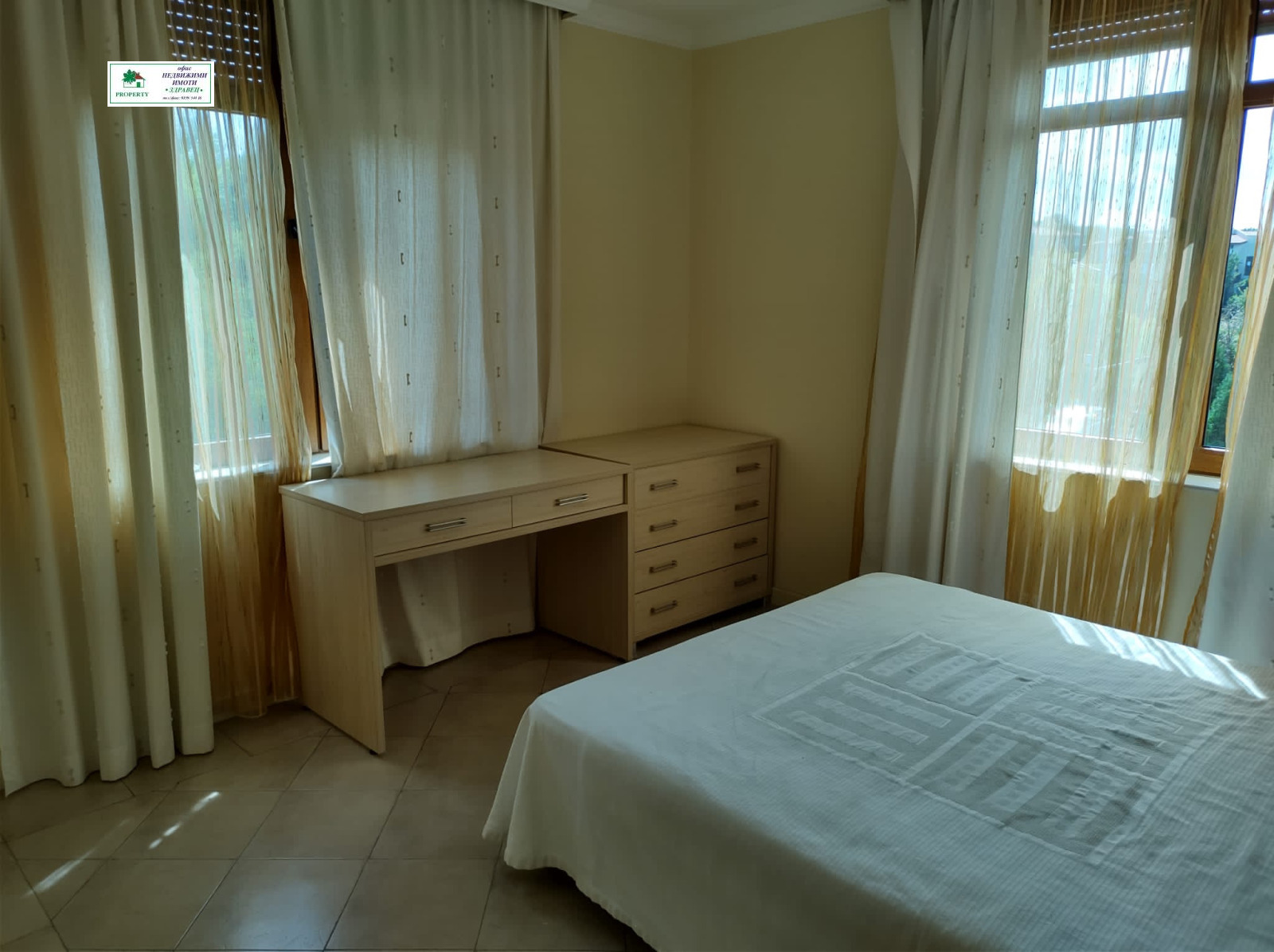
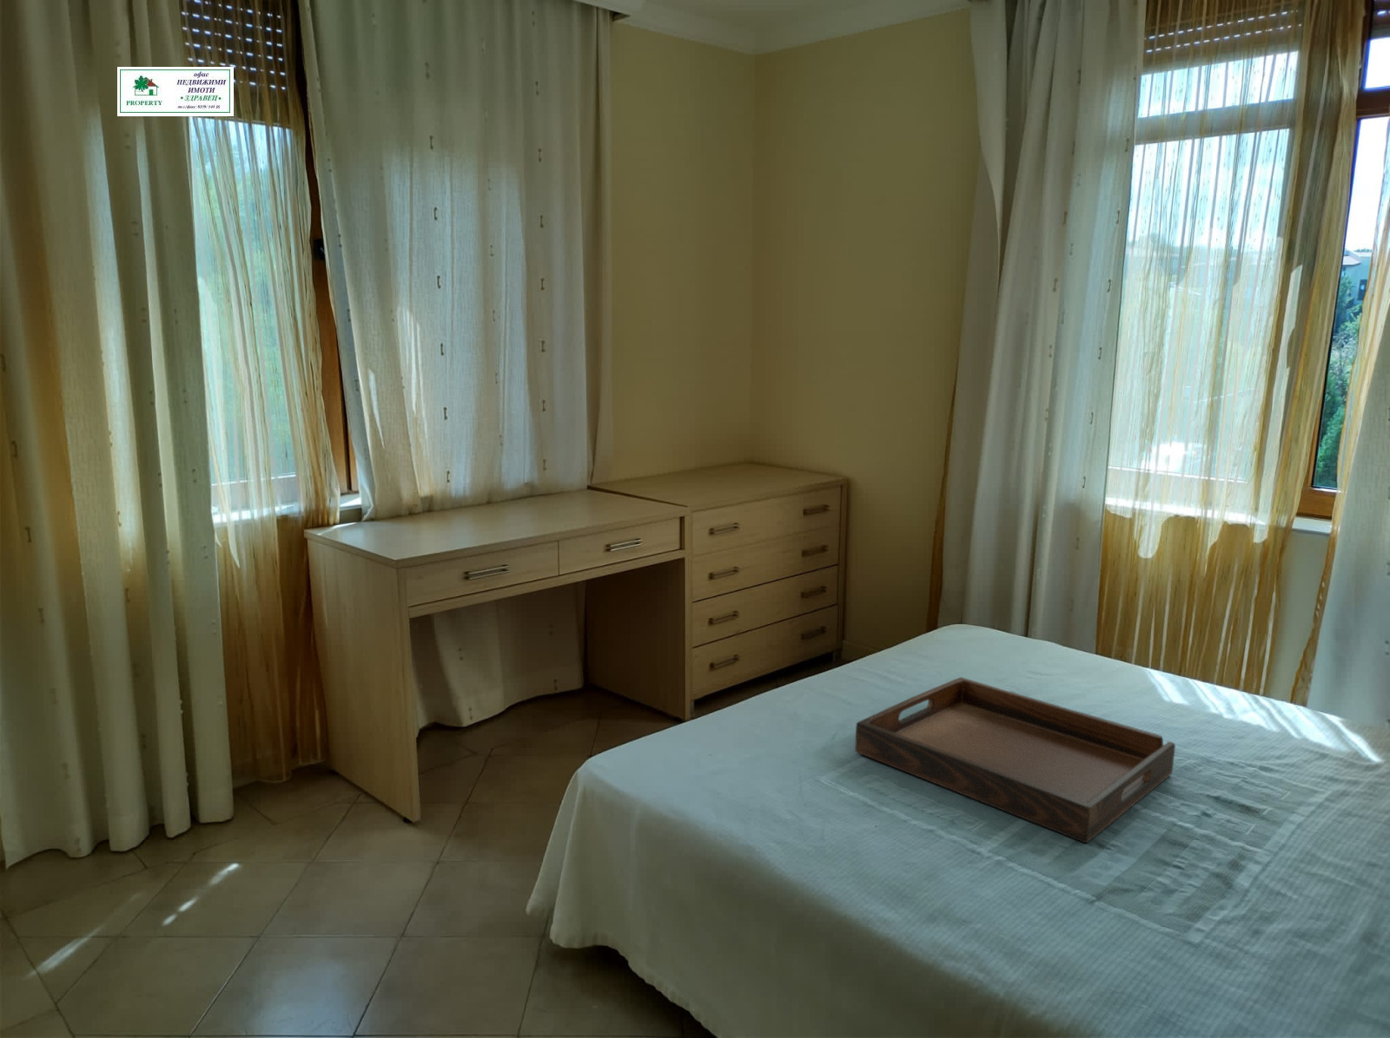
+ serving tray (1012, 747)
